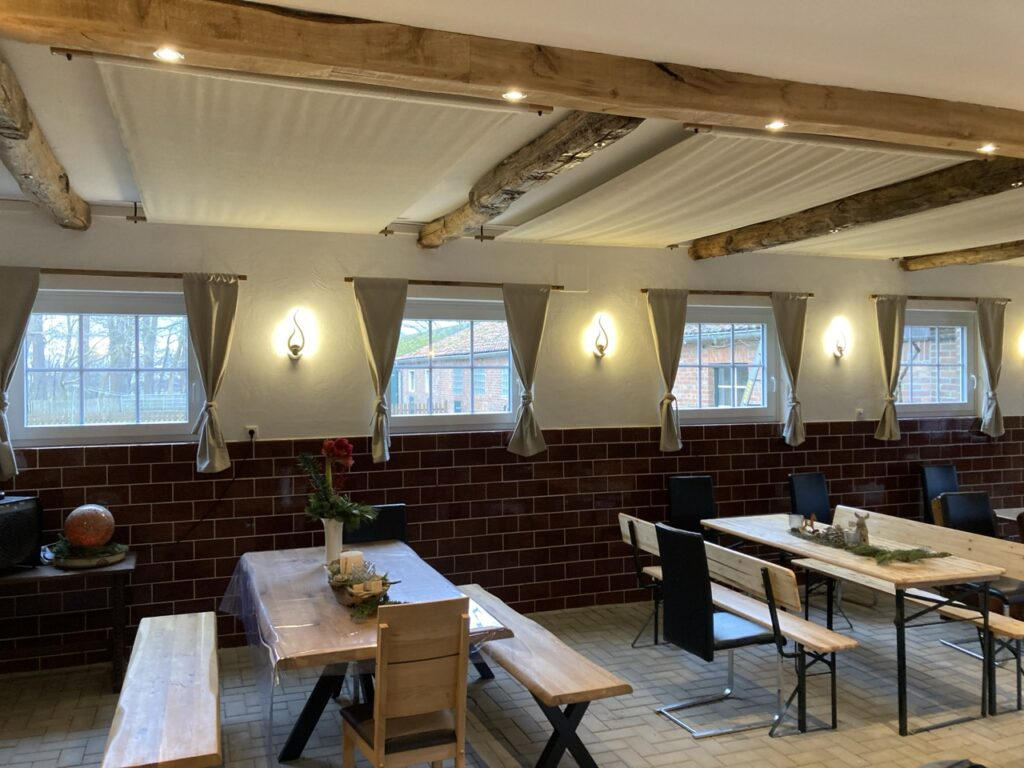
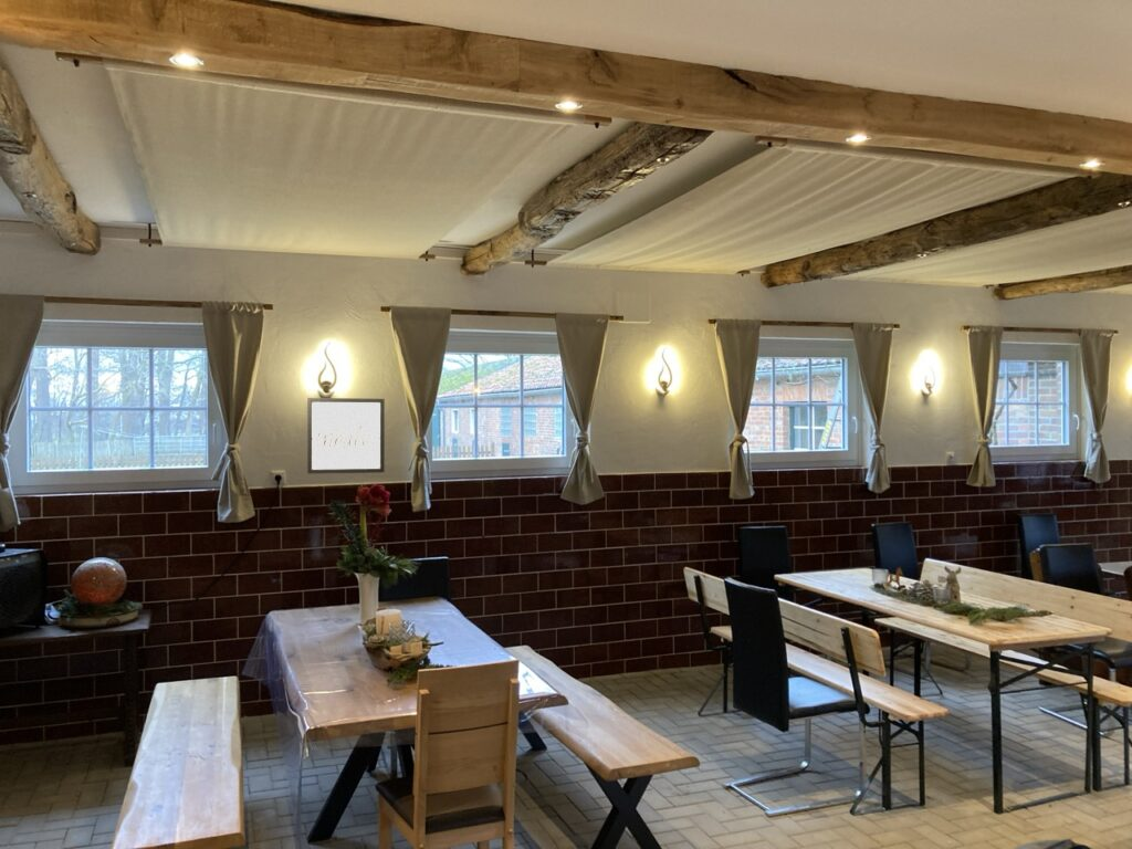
+ wall art (346, 436)
